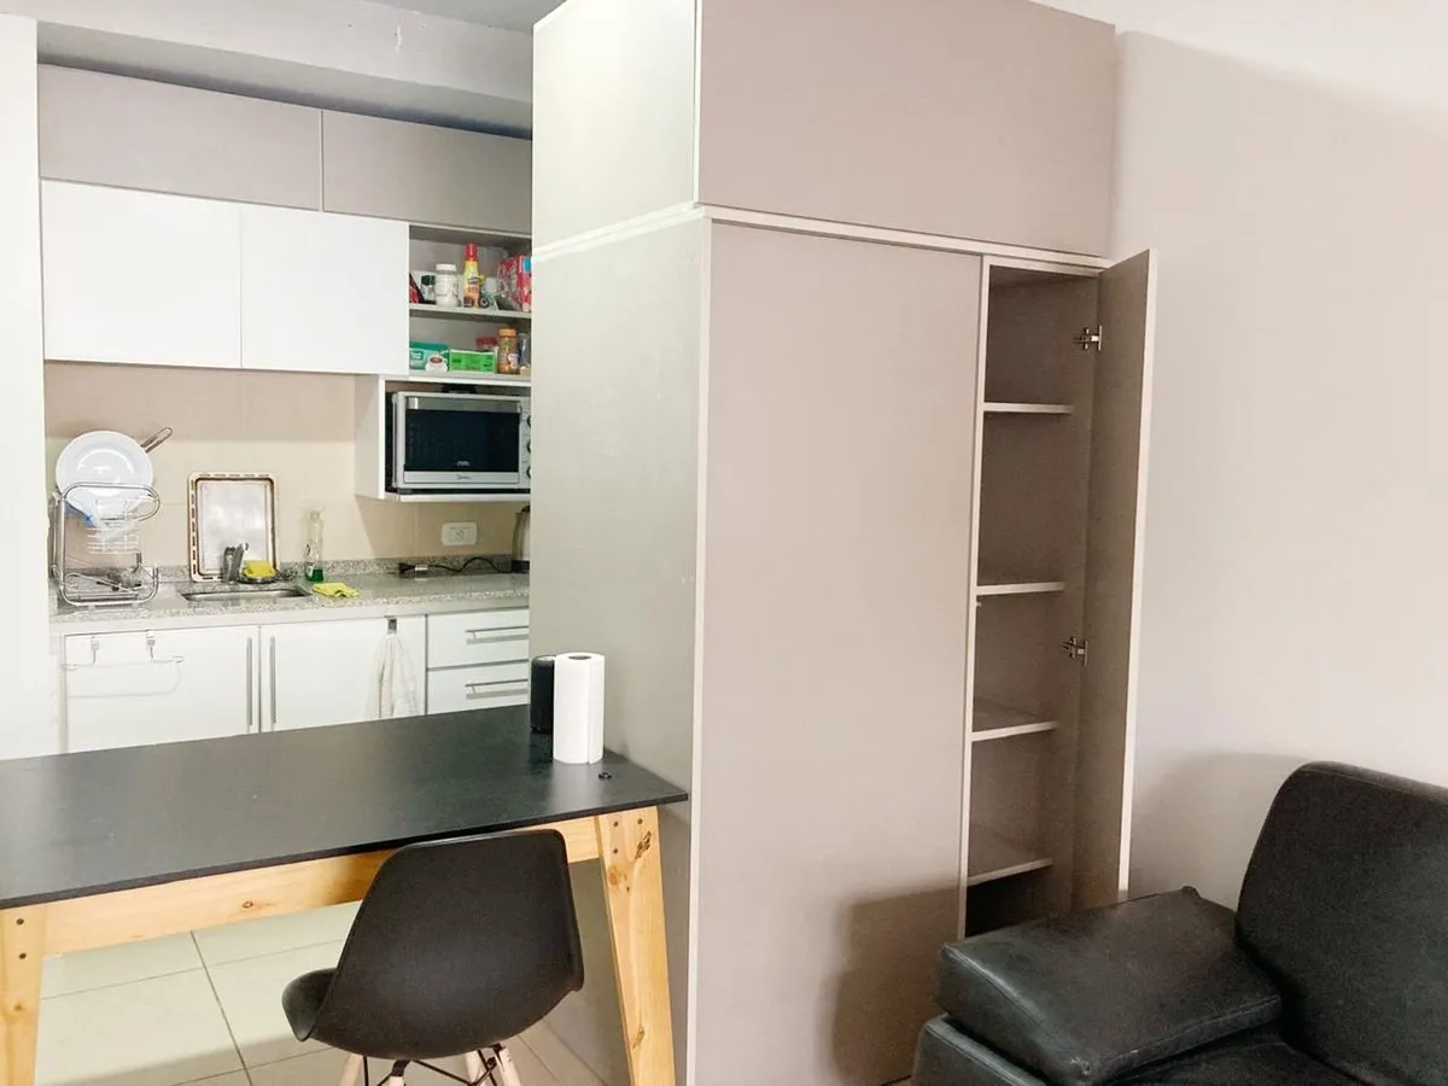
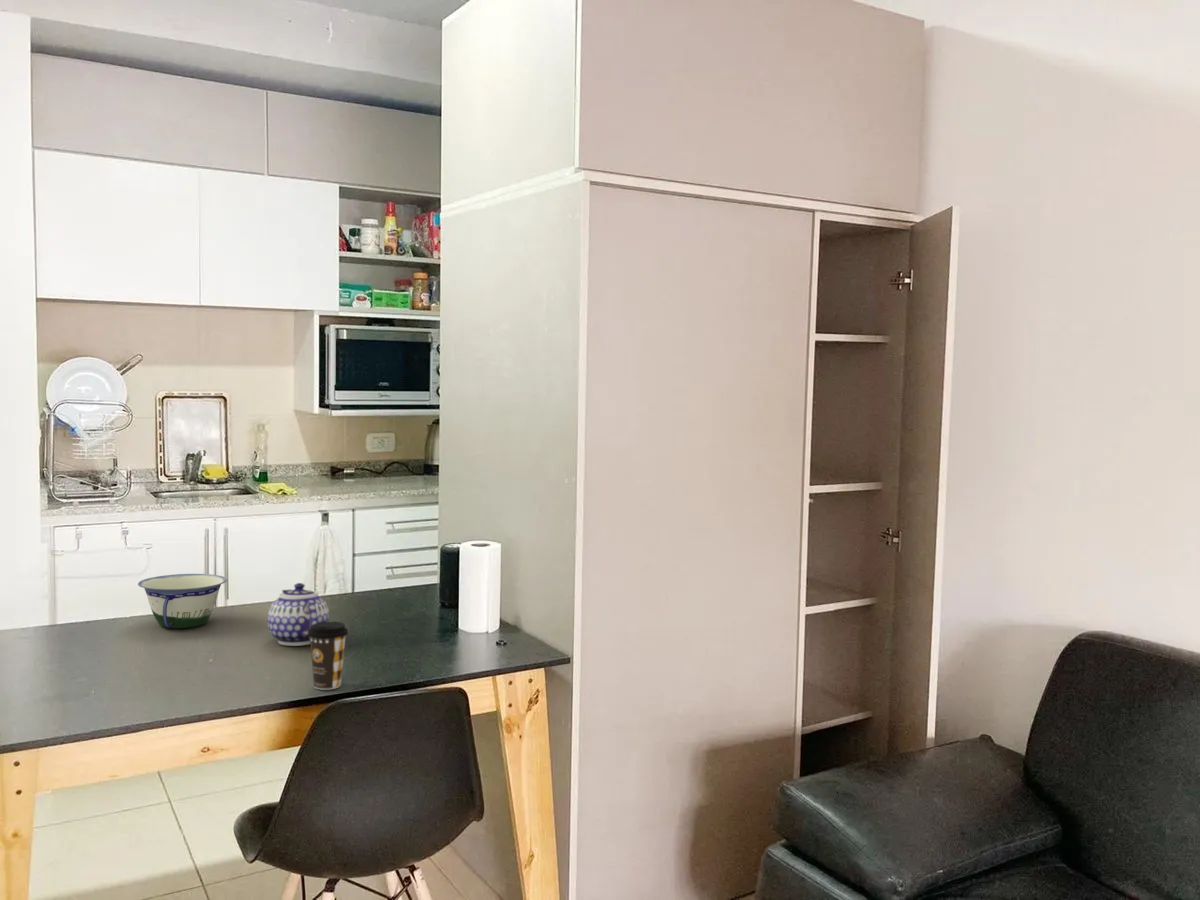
+ coffee cup (327, 655)
+ bowl (182, 602)
+ teapot (298, 612)
